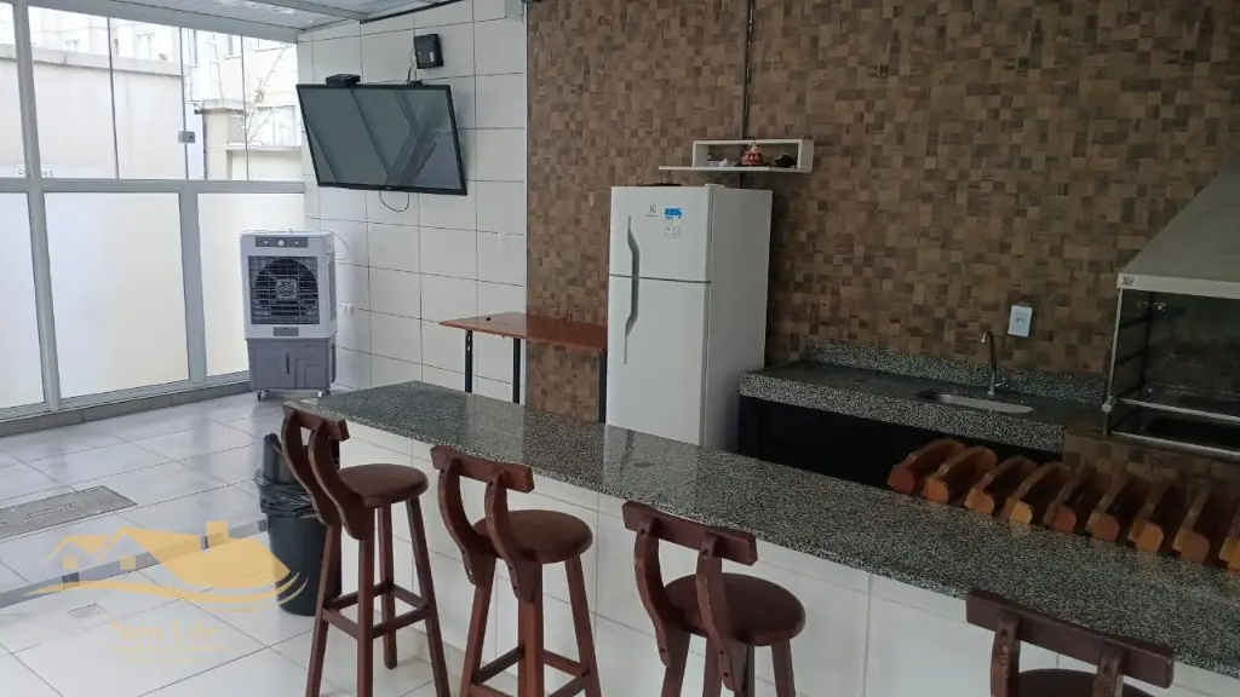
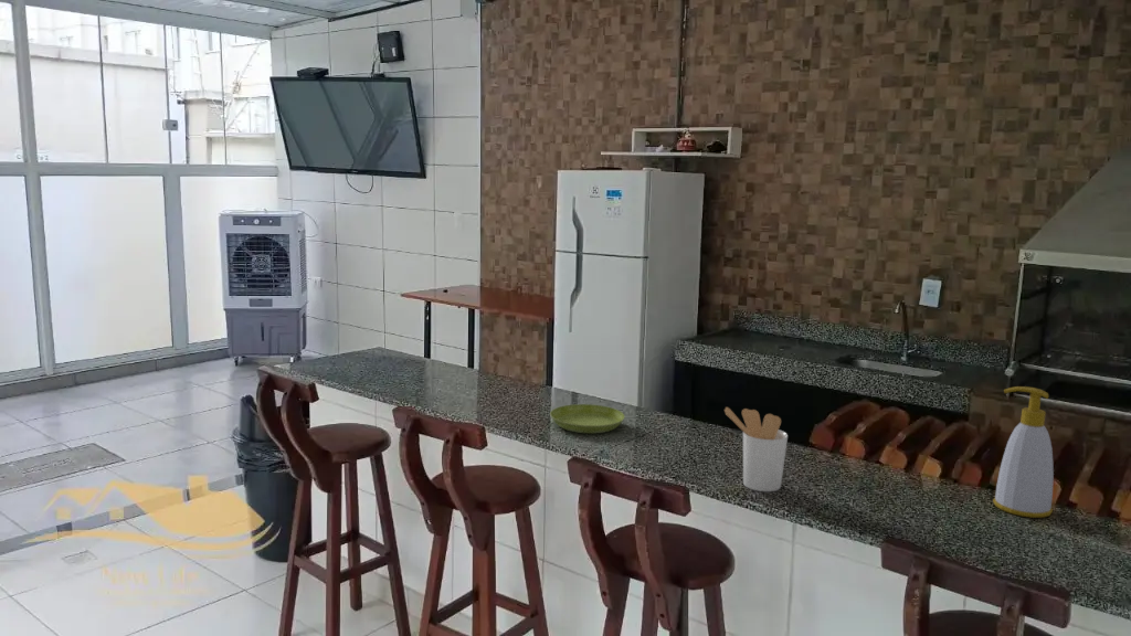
+ soap bottle (1028, 449)
+ utensil holder (752, 446)
+ saucer (586, 420)
